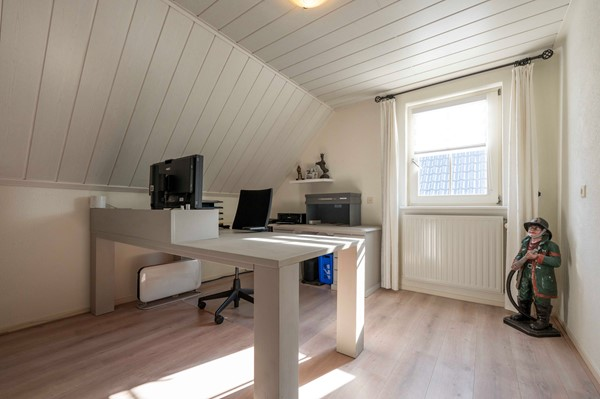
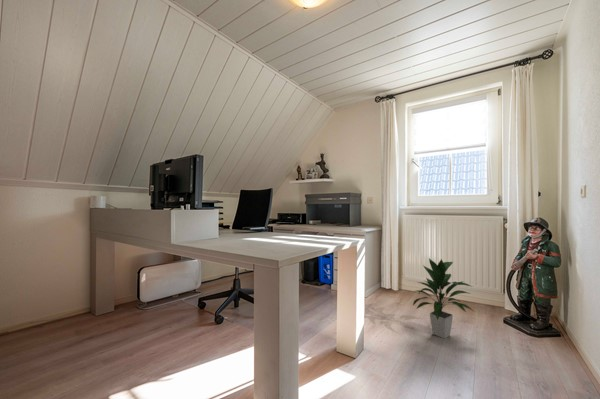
+ indoor plant (439, 294)
